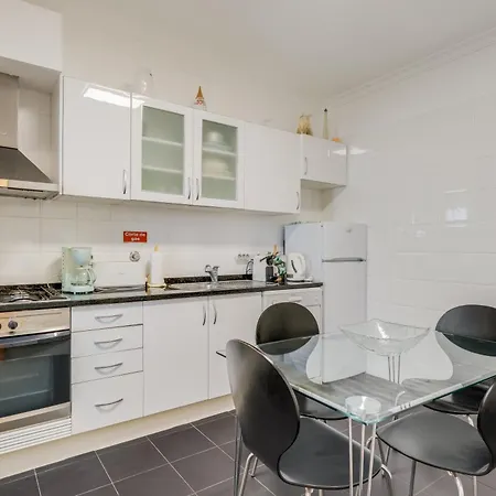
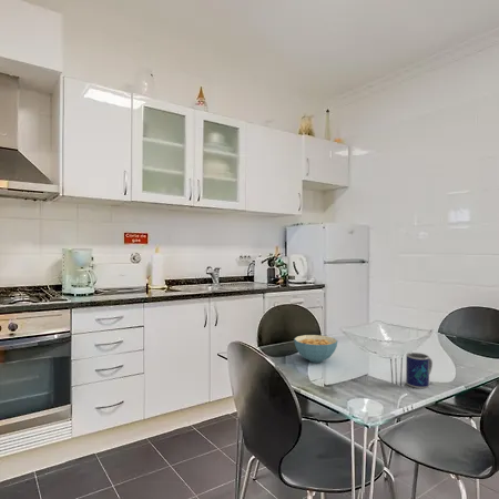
+ cereal bowl (315, 349)
+ mug (420, 369)
